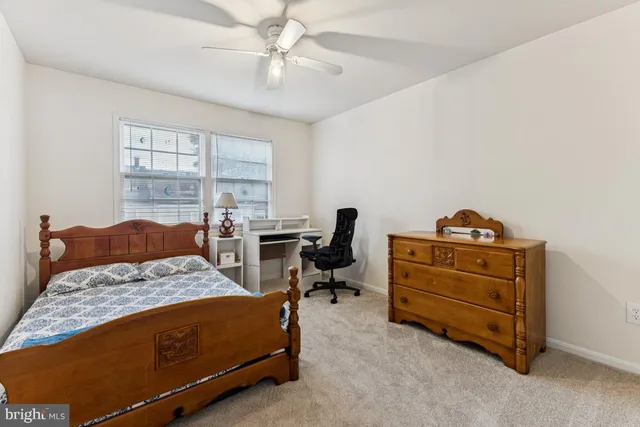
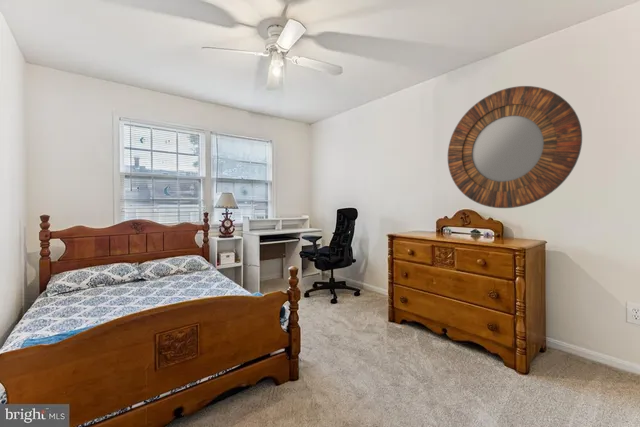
+ home mirror (504, 149)
